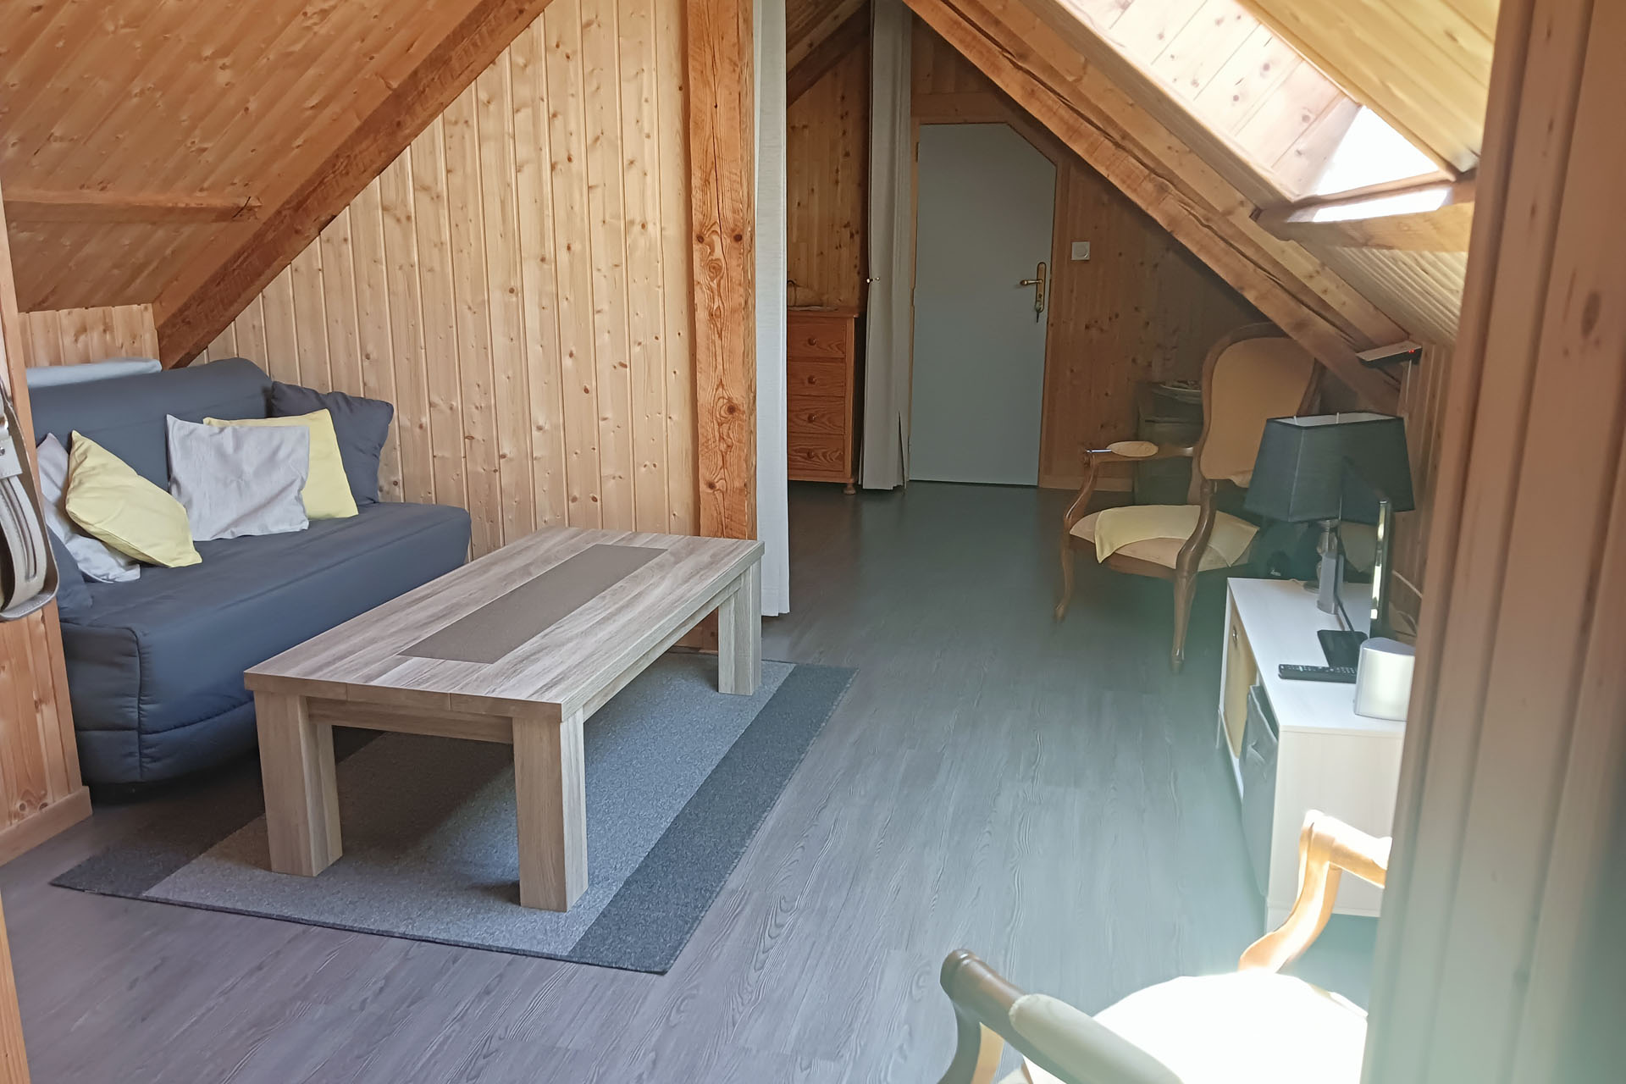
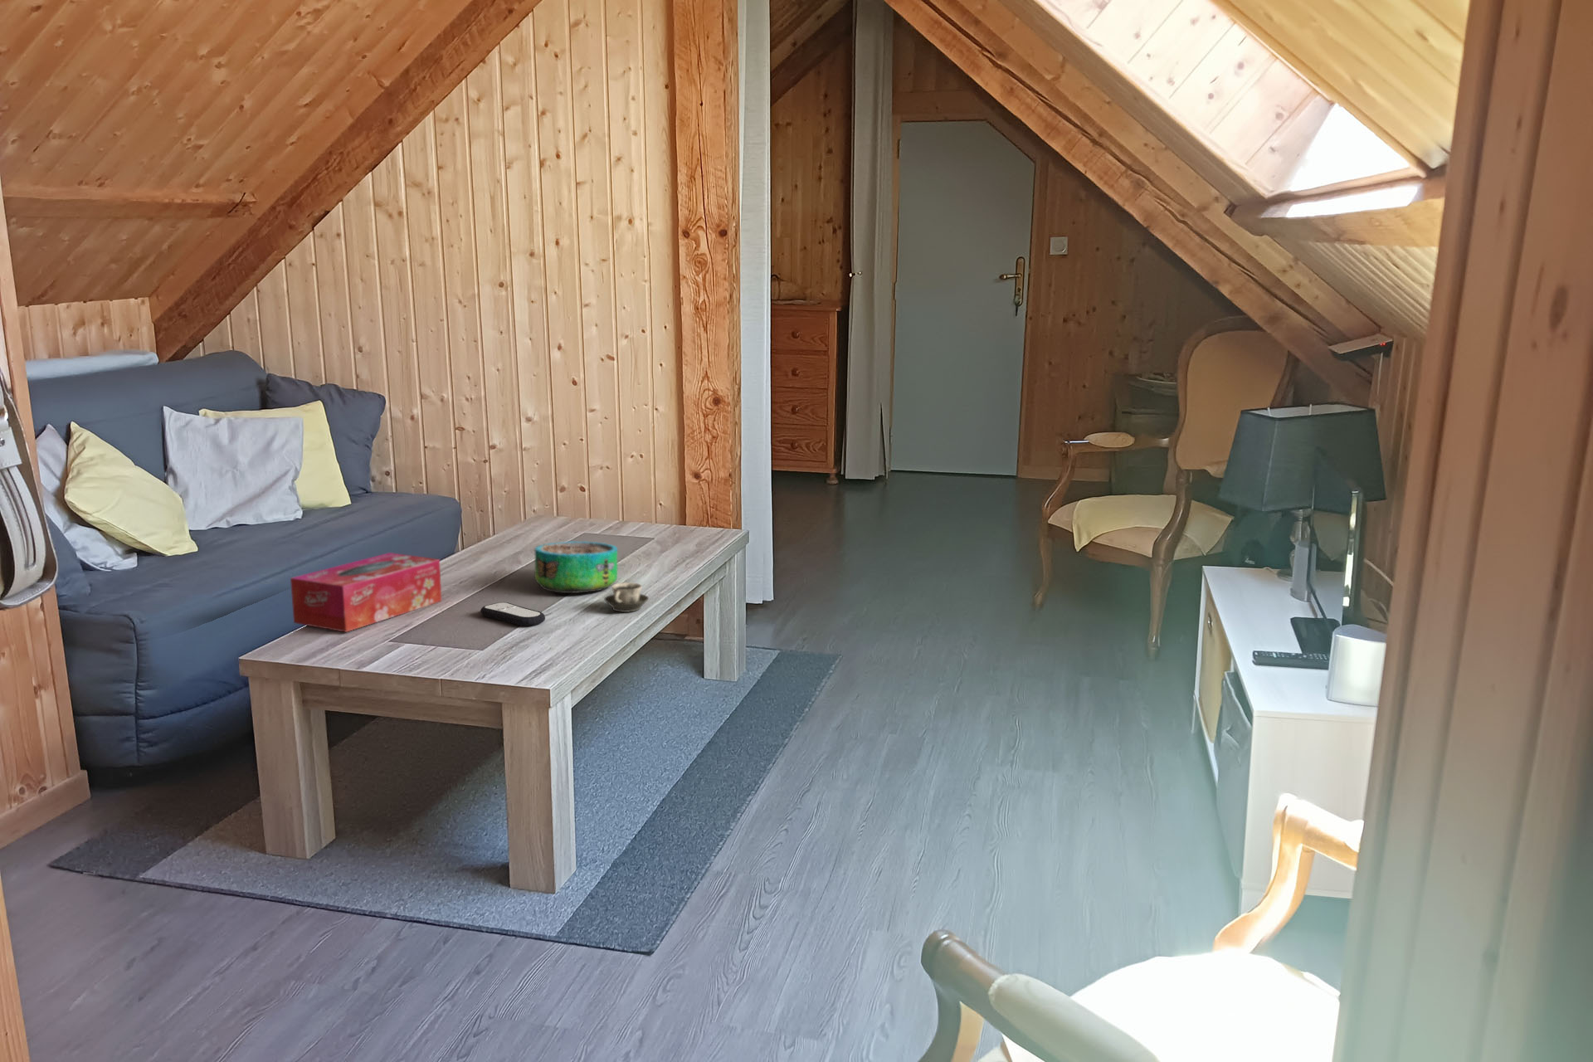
+ cup (626, 596)
+ tissue box (369, 590)
+ decorative bowl (576, 565)
+ remote control (513, 613)
